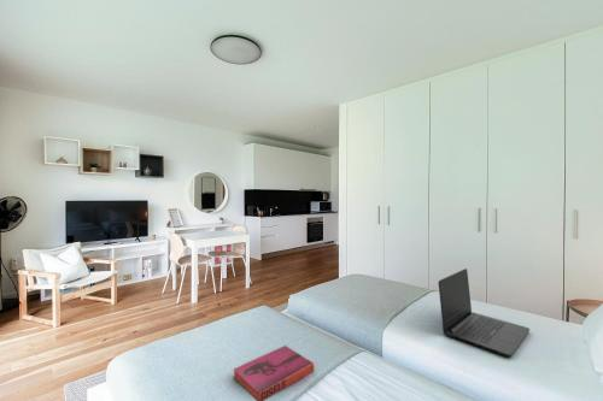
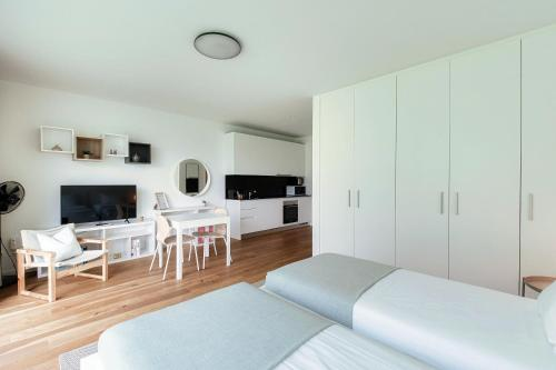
- laptop (481, 314)
- hardback book (274, 370)
